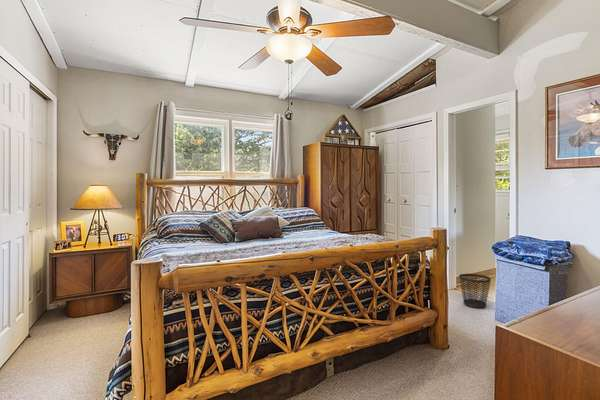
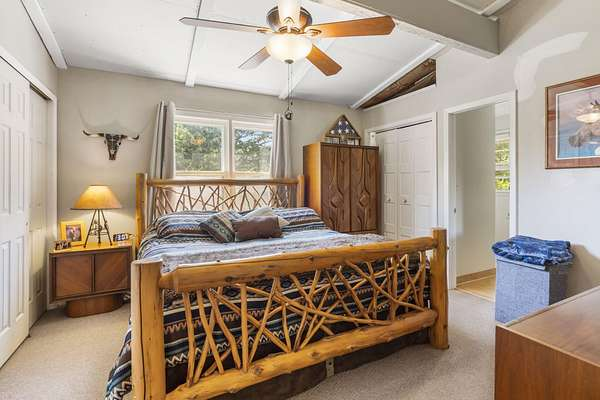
- wastebasket (474, 291)
